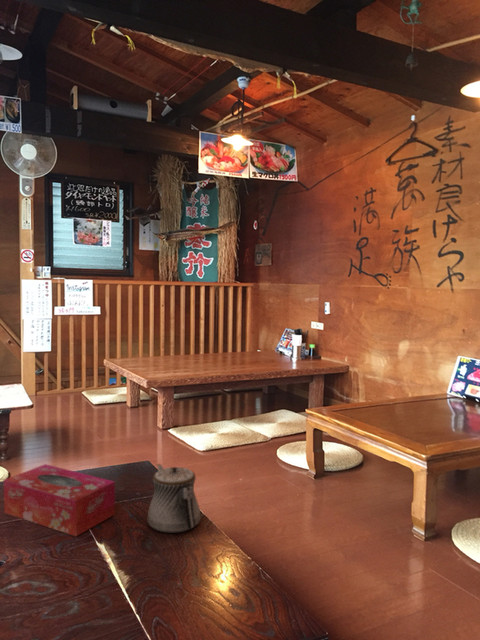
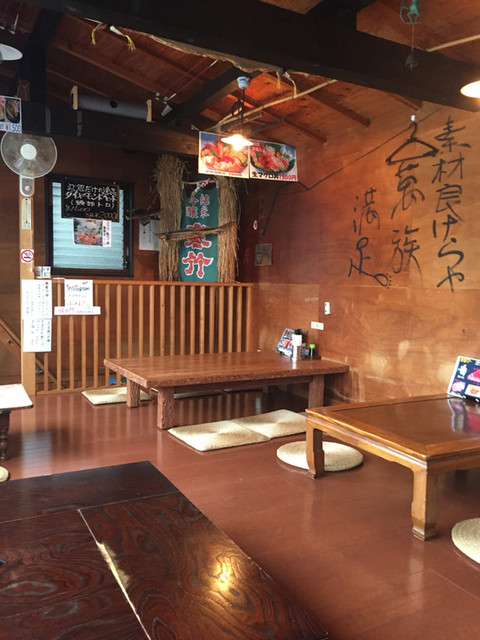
- teapot (173, 494)
- tissue box (59, 497)
